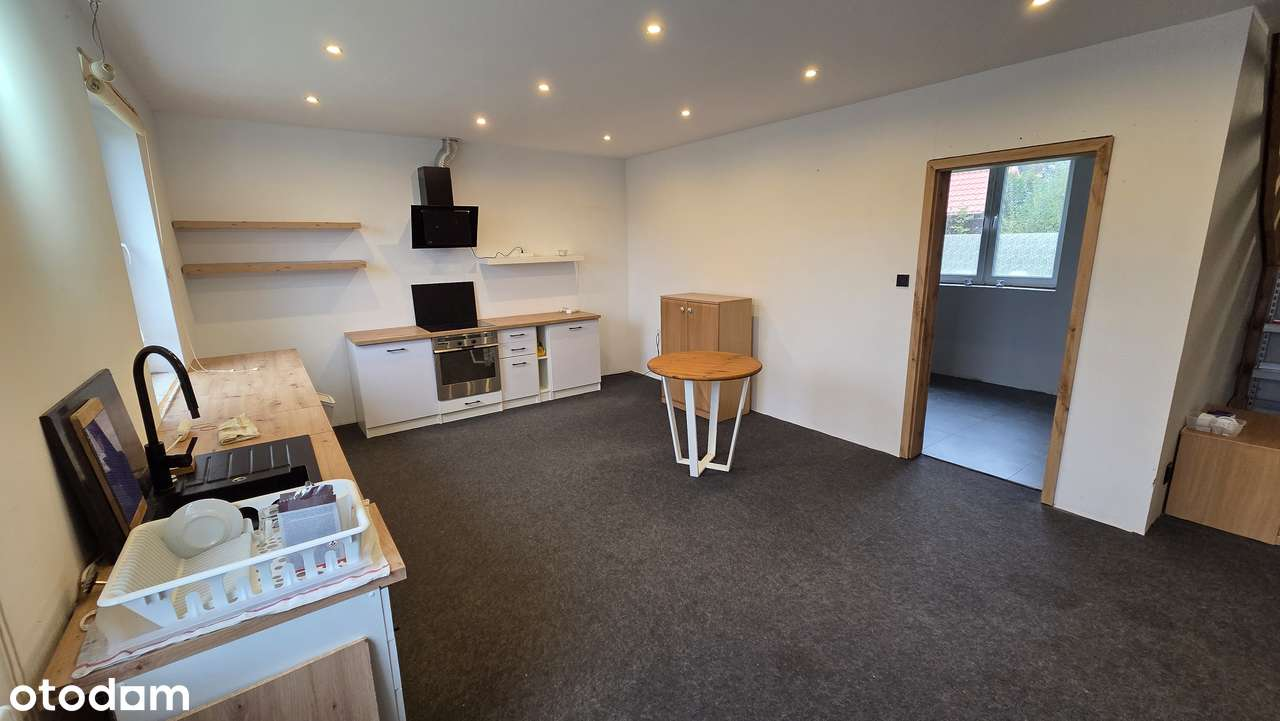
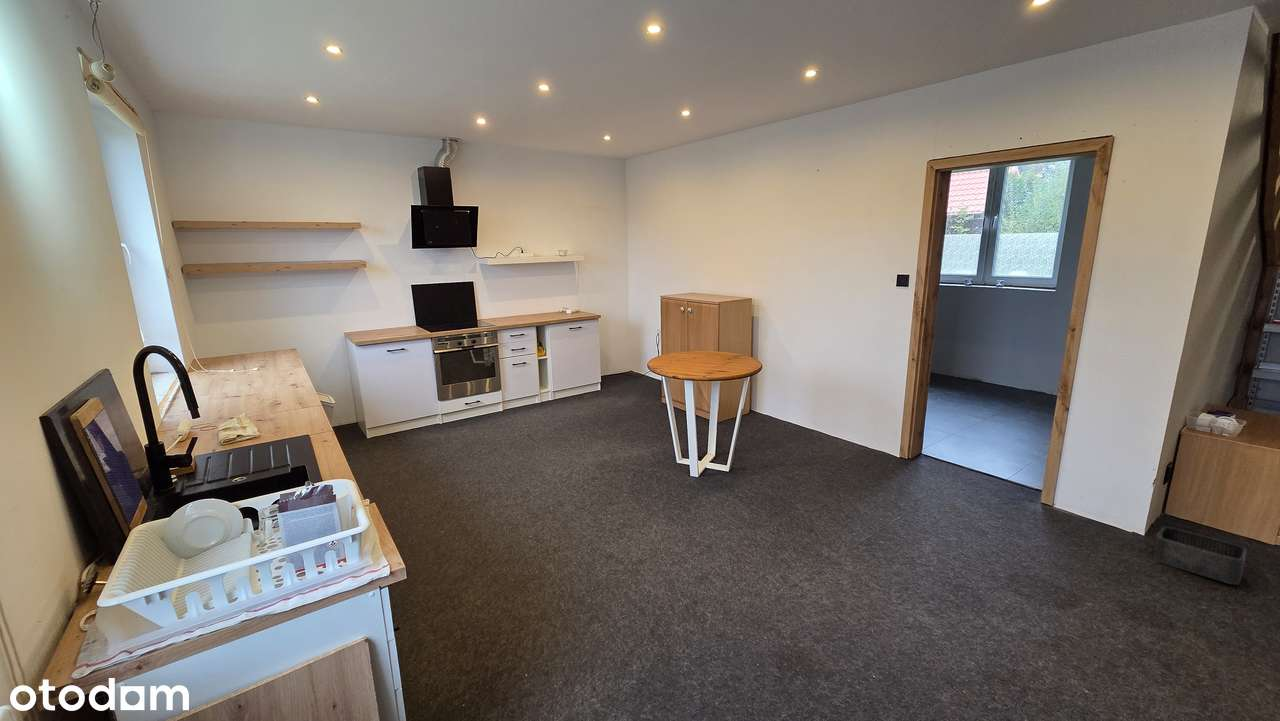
+ storage bin (1198, 554)
